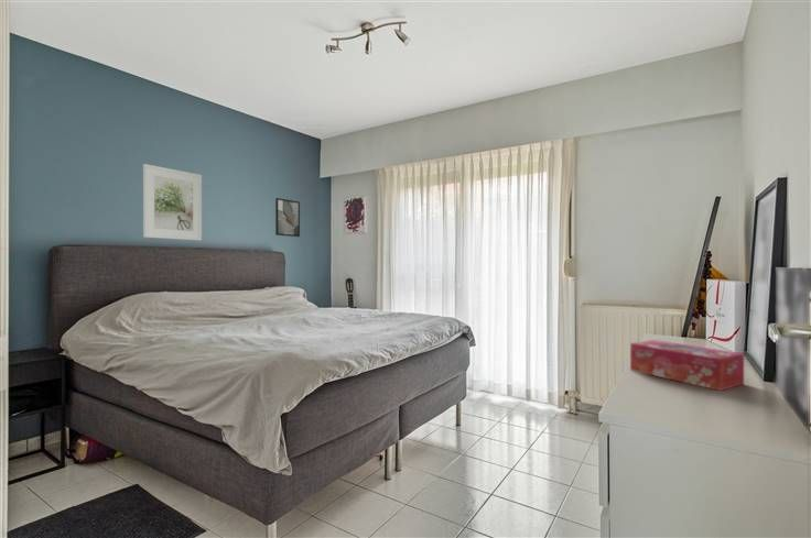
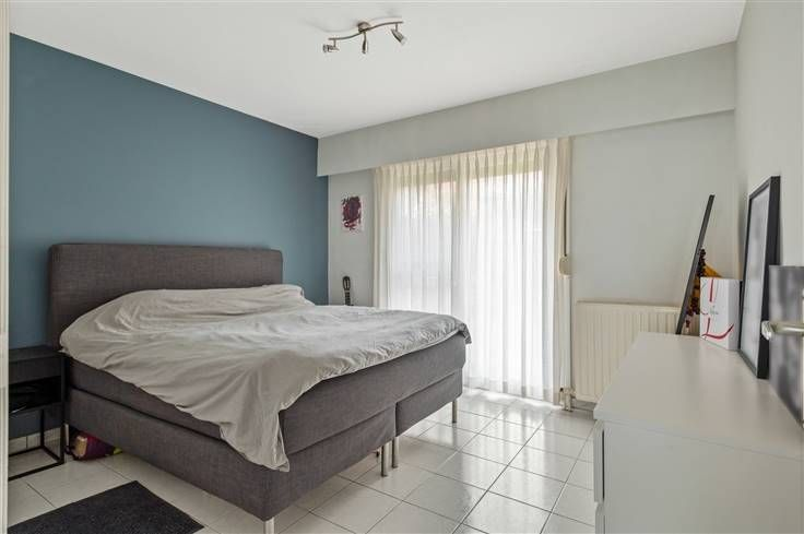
- tissue box (683, 362)
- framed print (288, 218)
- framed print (173, 204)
